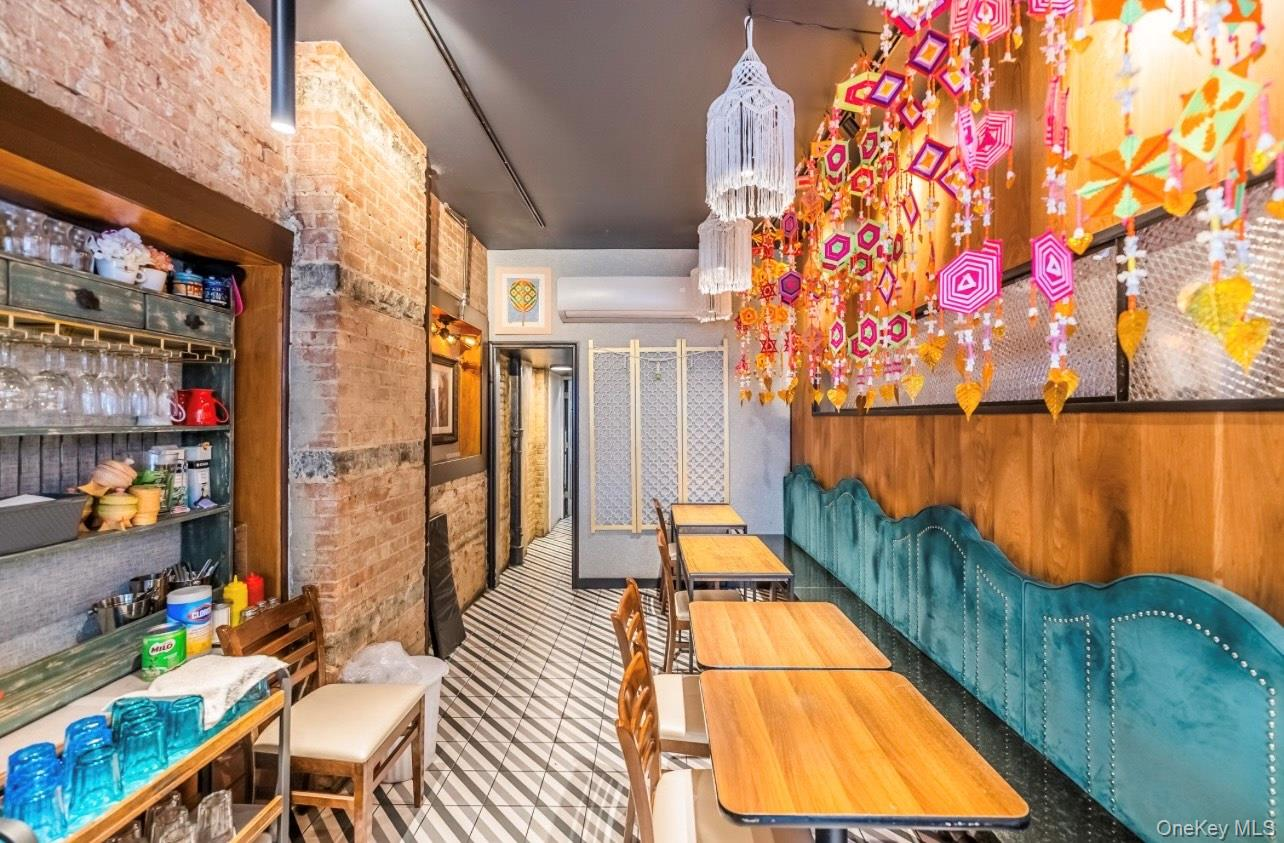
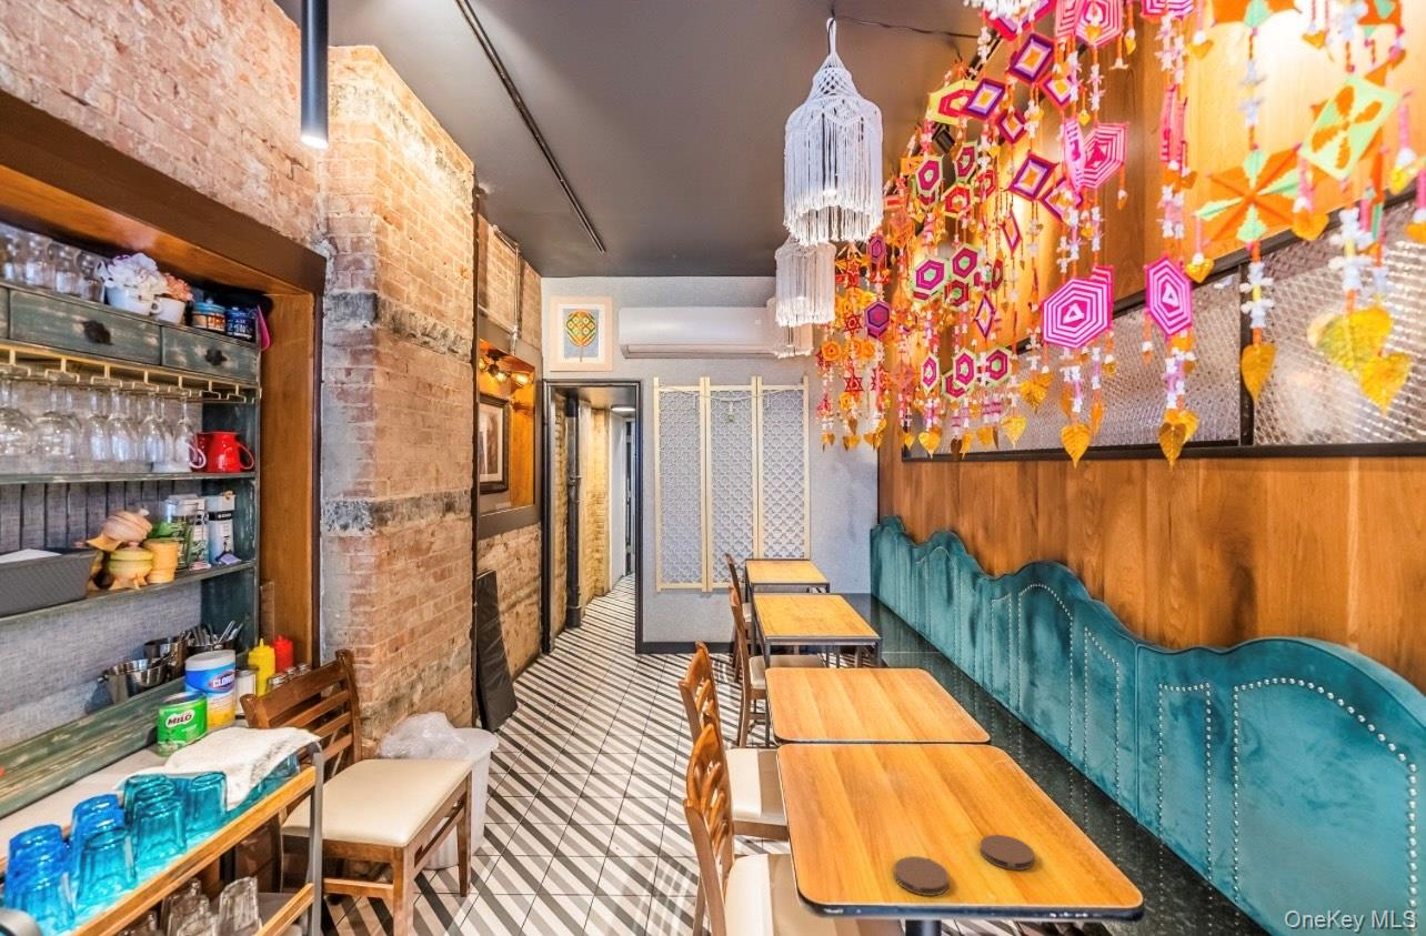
+ coaster (921, 875)
+ coaster (1006, 852)
